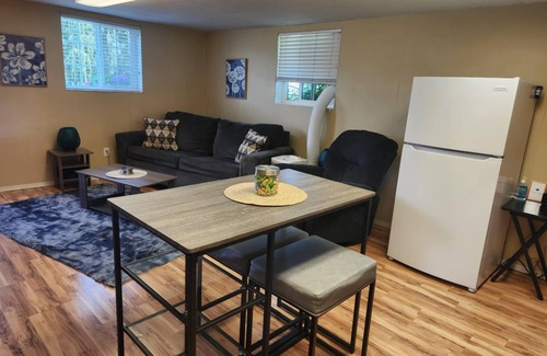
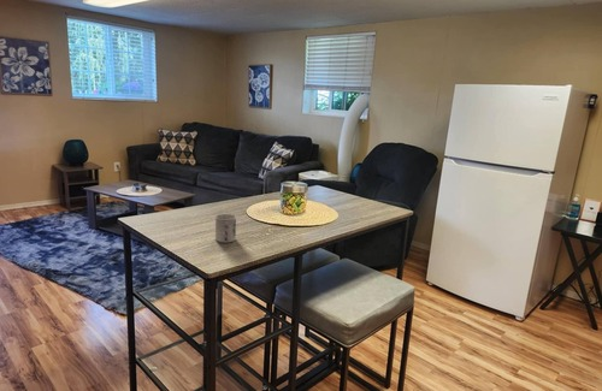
+ cup (225, 229)
